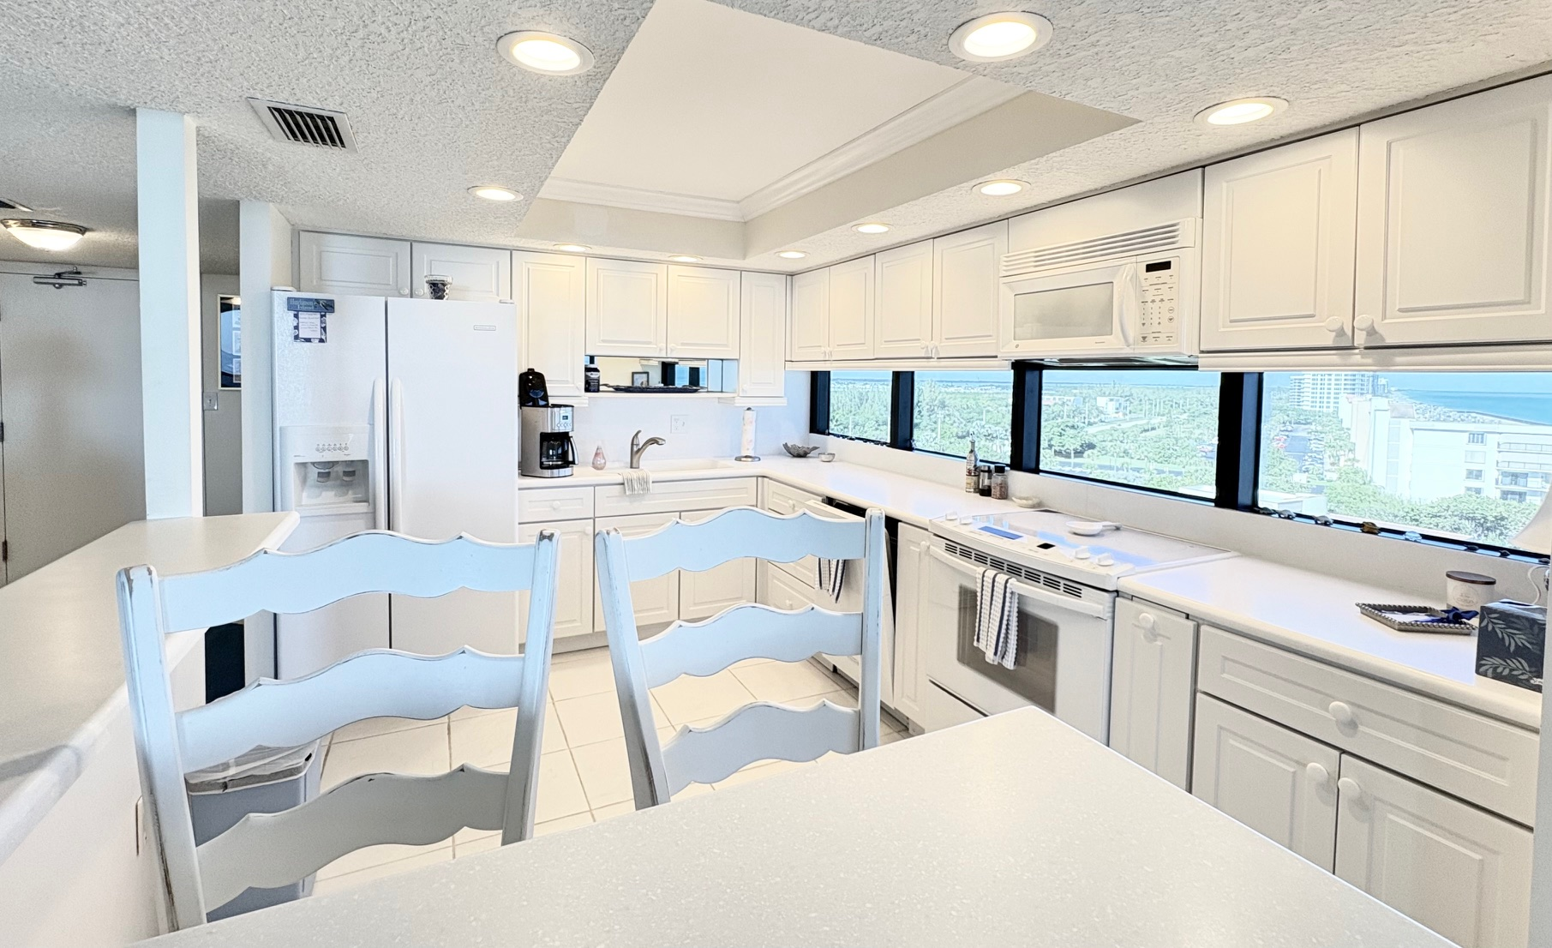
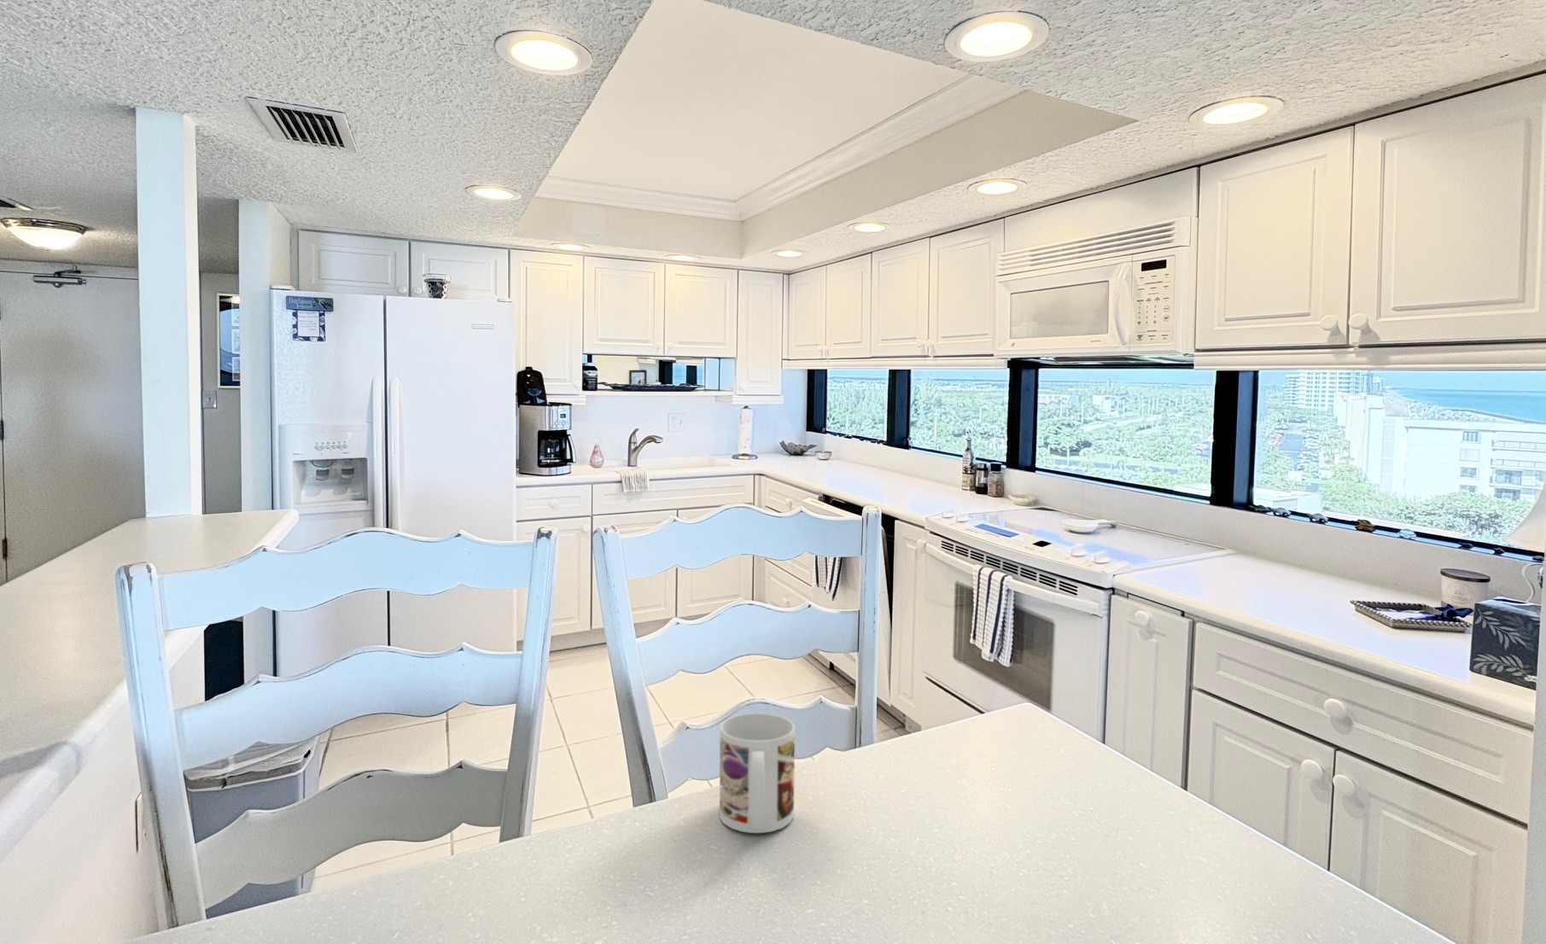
+ mug (758, 776)
